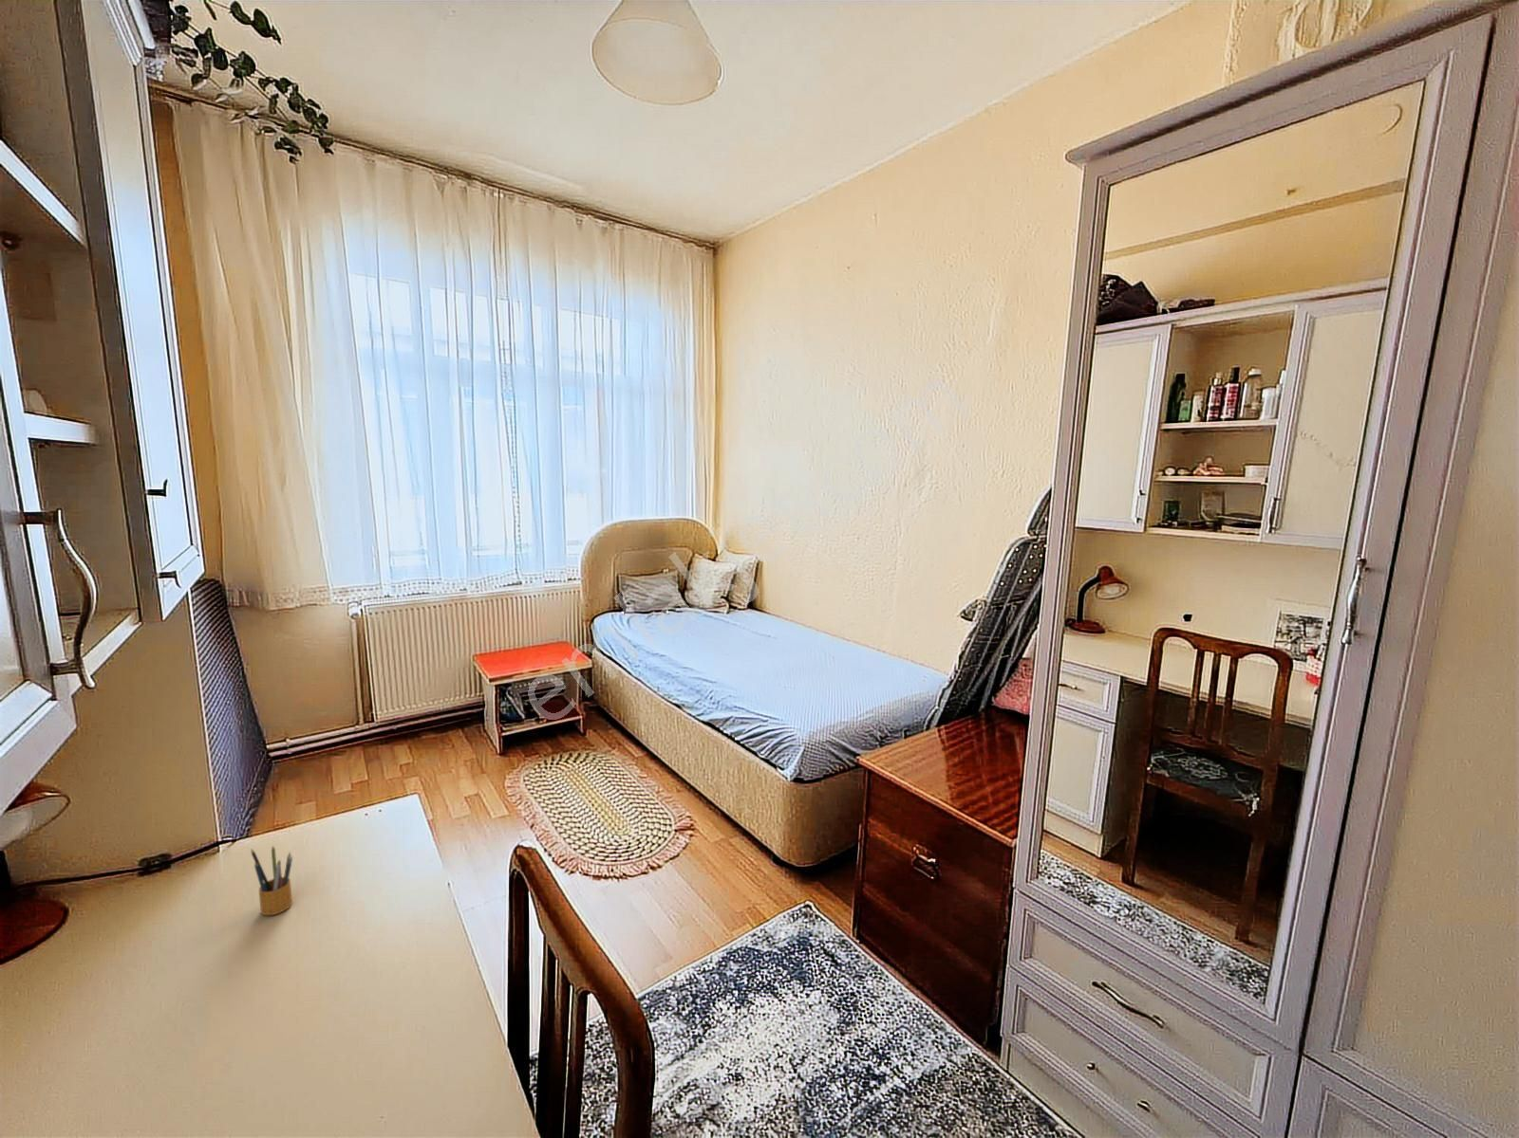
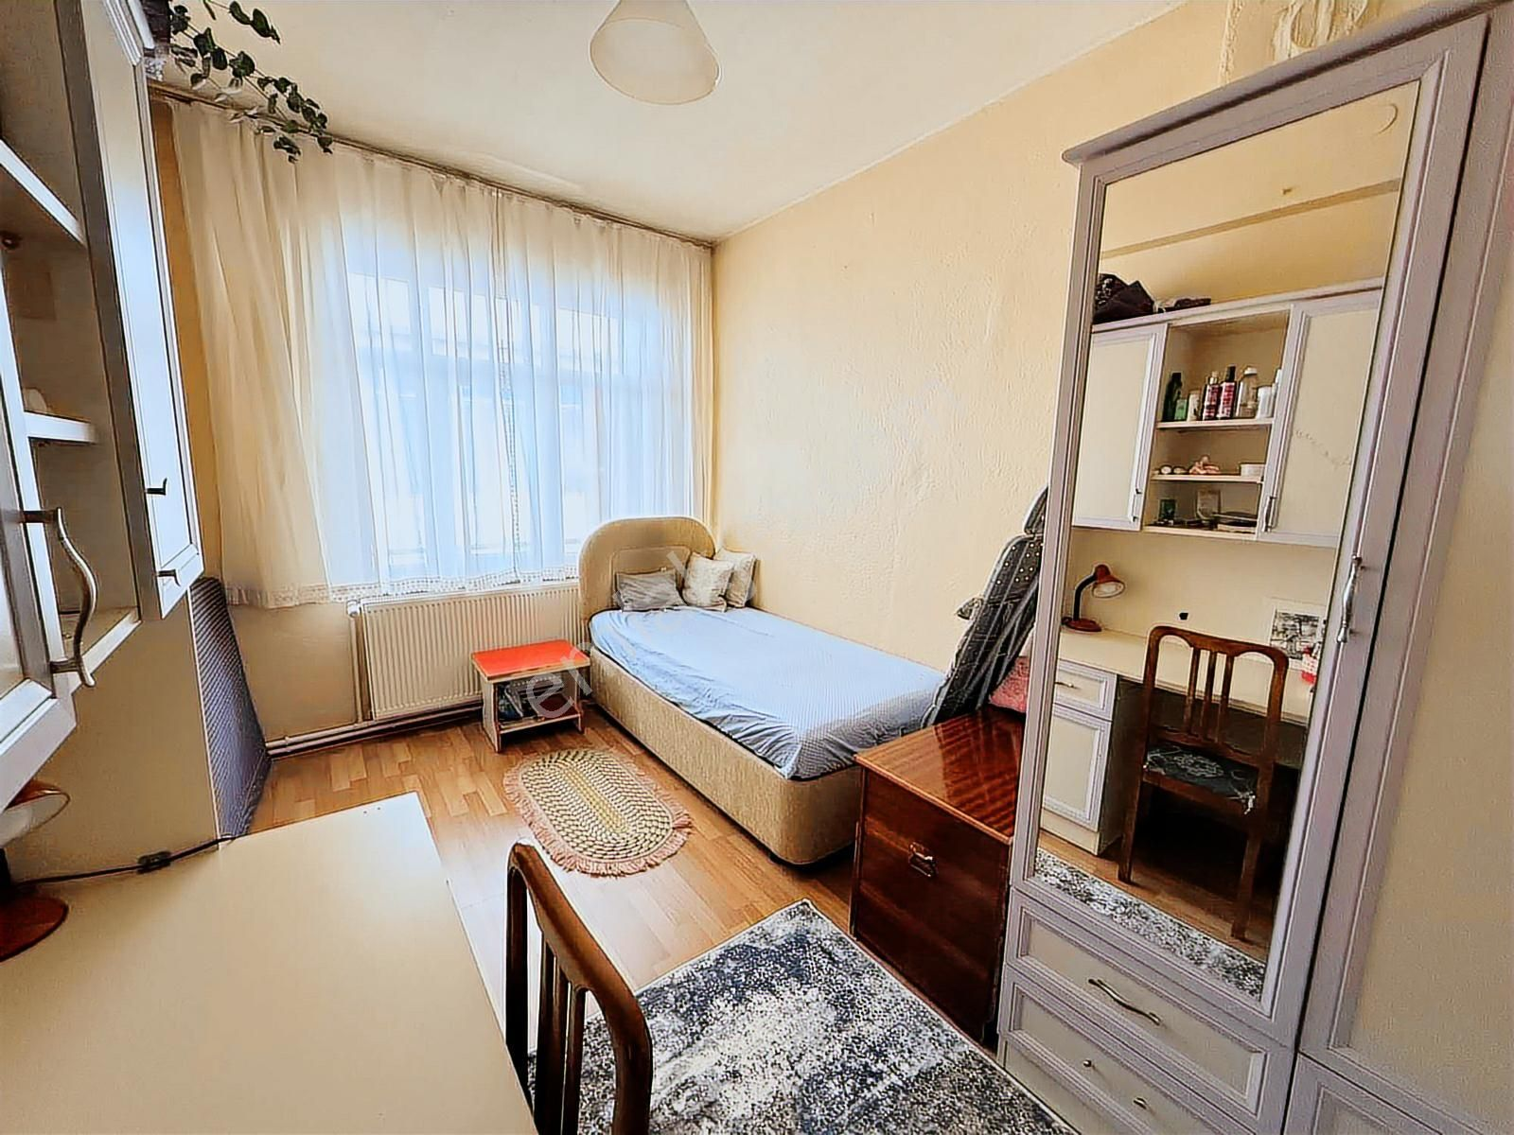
- pencil box (272, 879)
